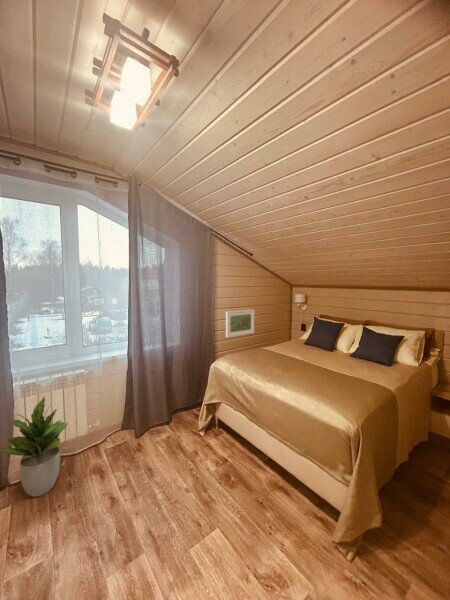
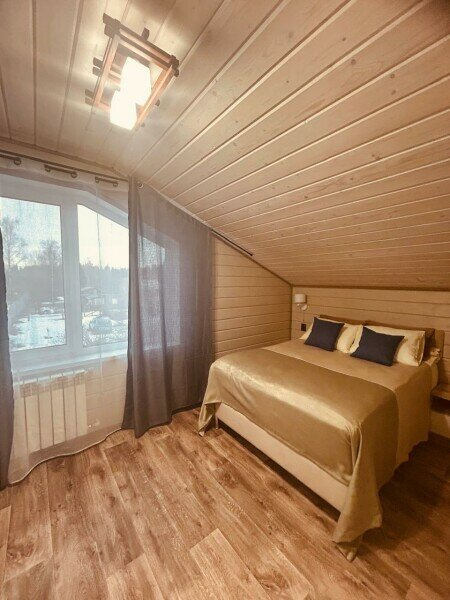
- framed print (240, 322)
- potted plant (38, 446)
